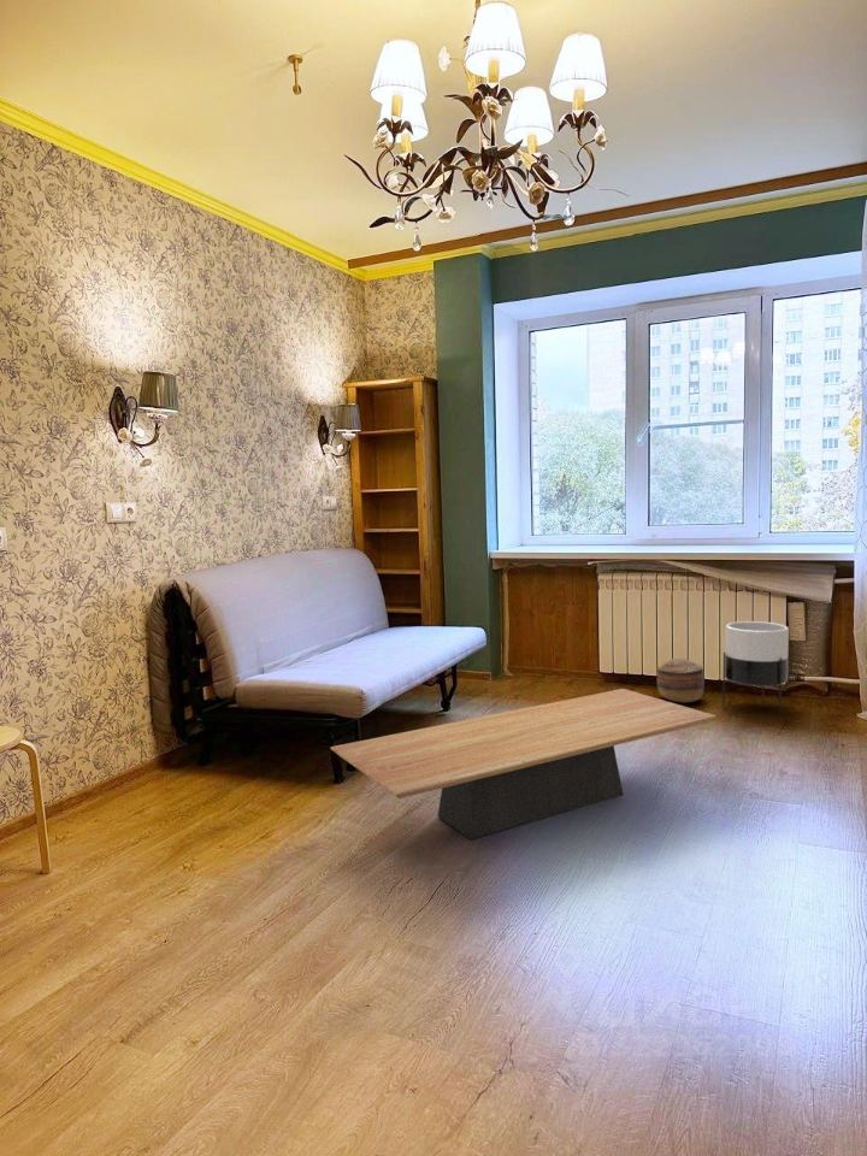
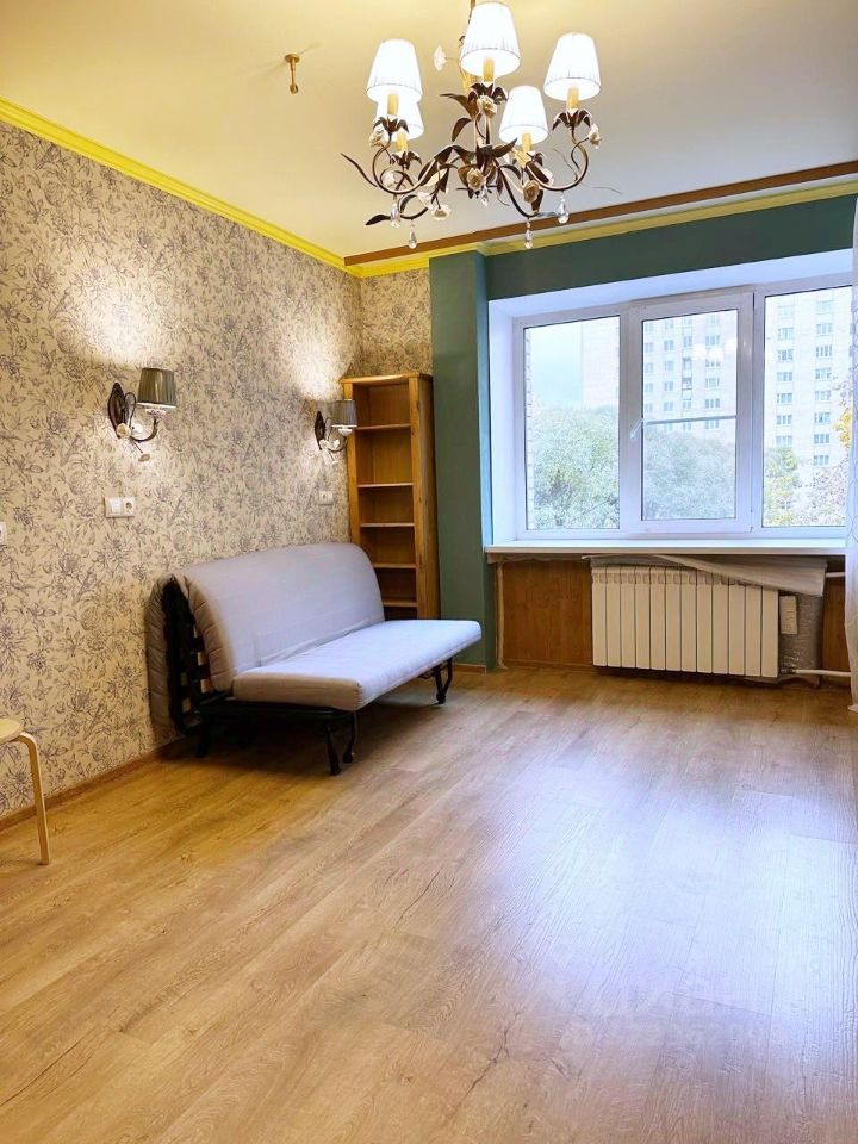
- planter (755, 666)
- coffee table (532, 768)
- basket (679, 679)
